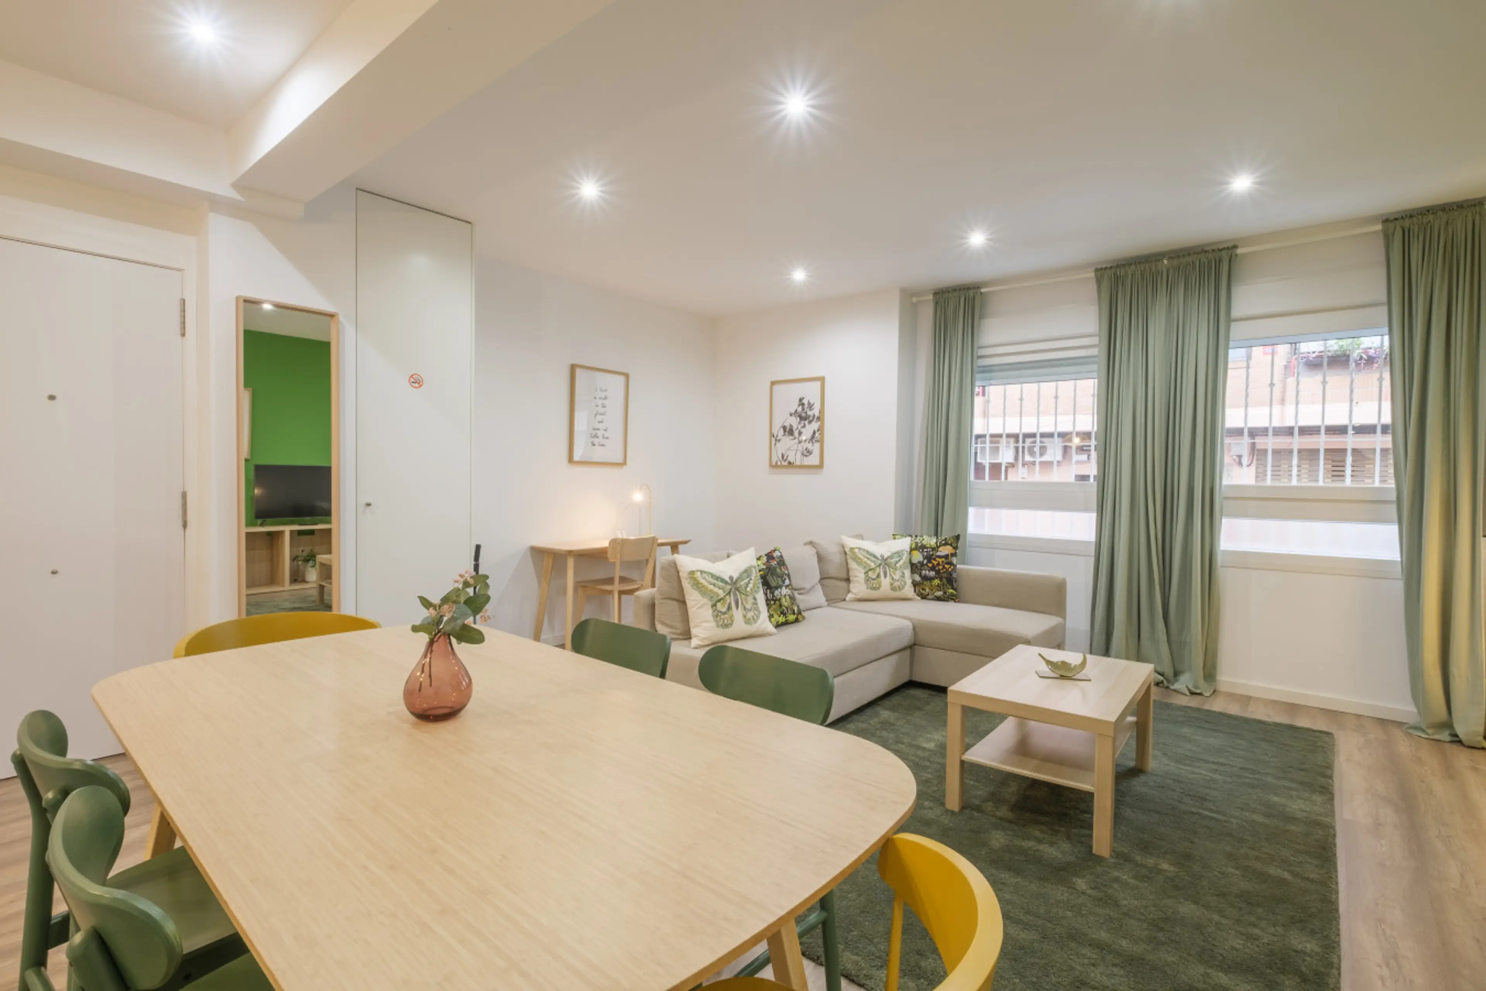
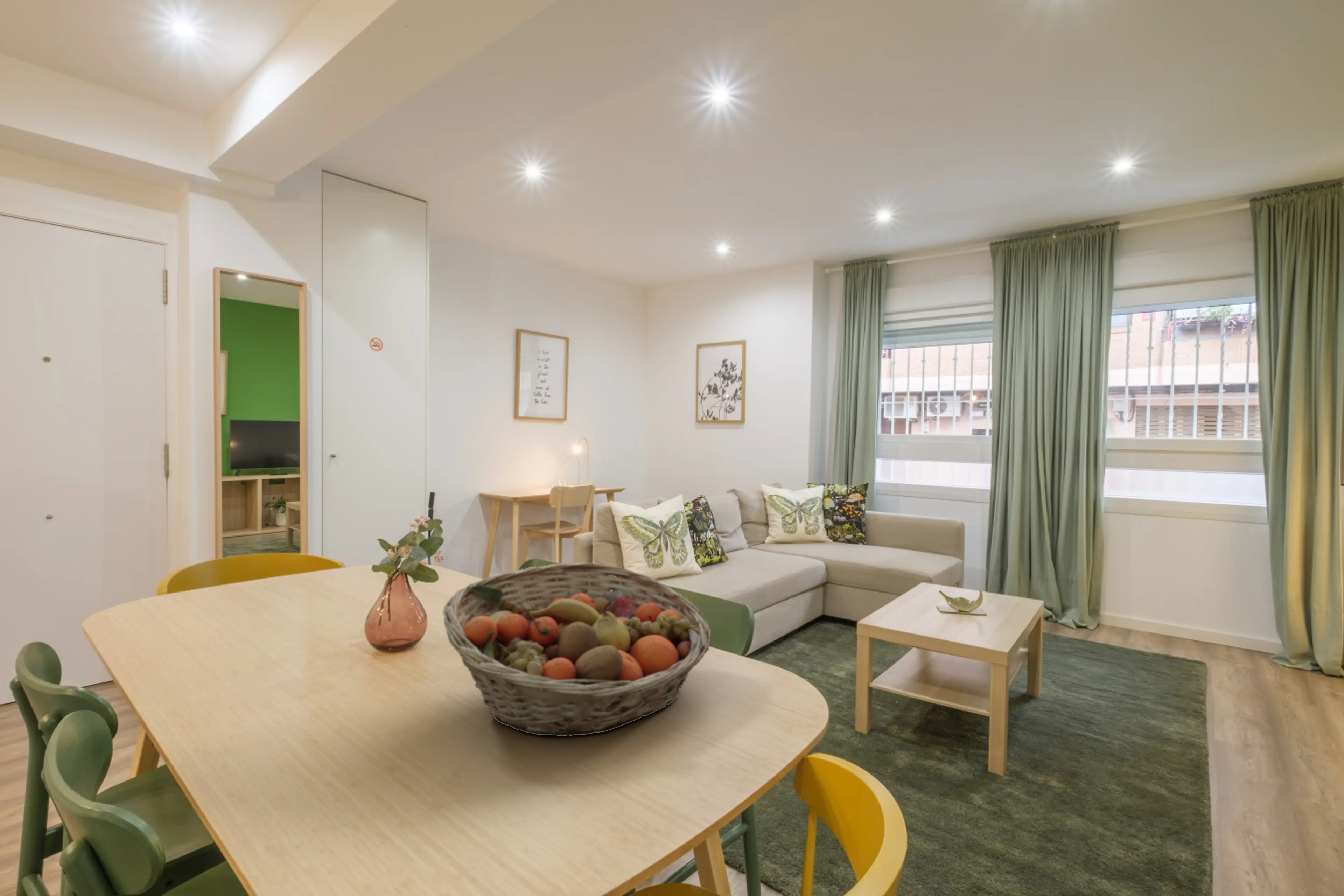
+ fruit basket (584, 638)
